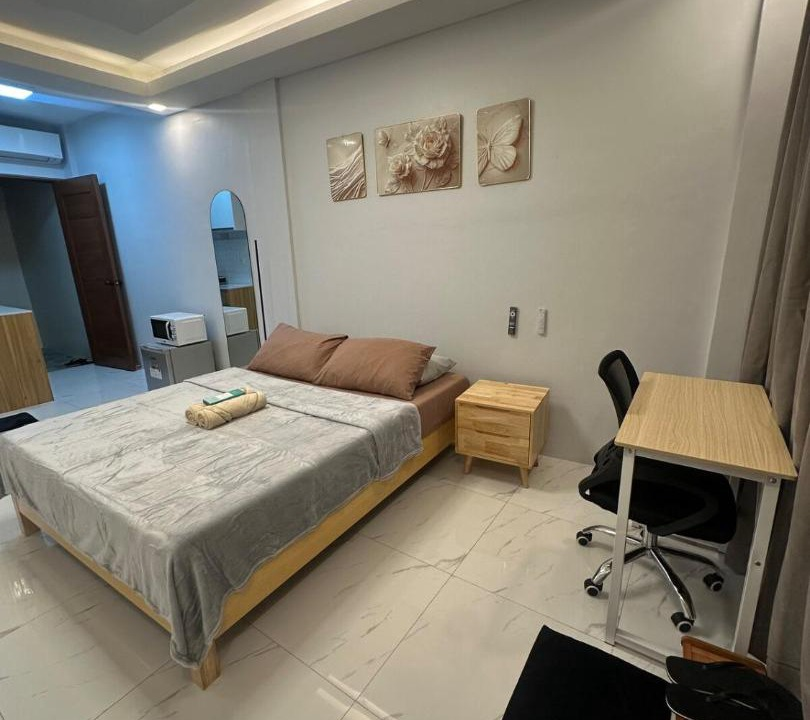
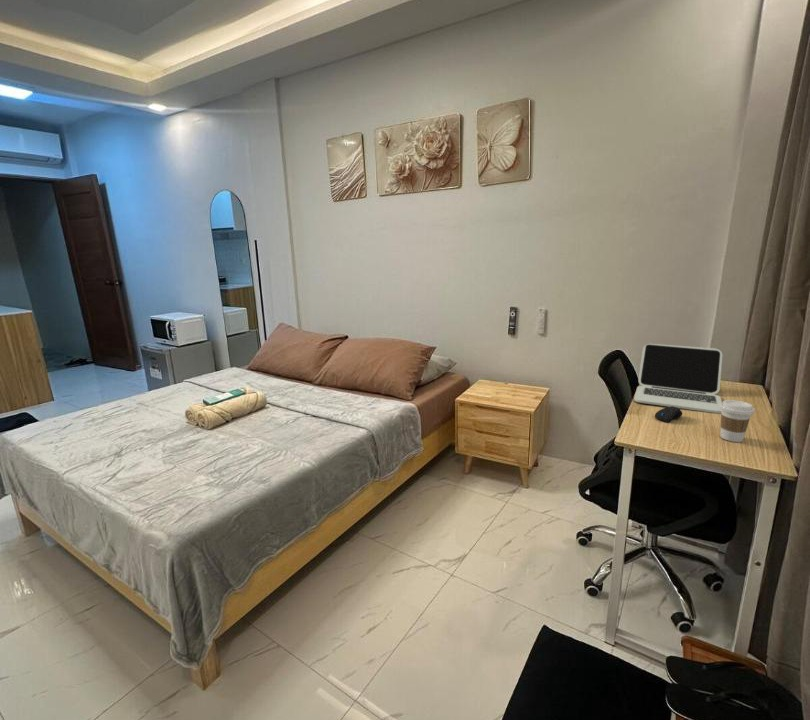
+ computer mouse (669, 413)
+ laptop (679, 374)
+ coffee cup (734, 420)
